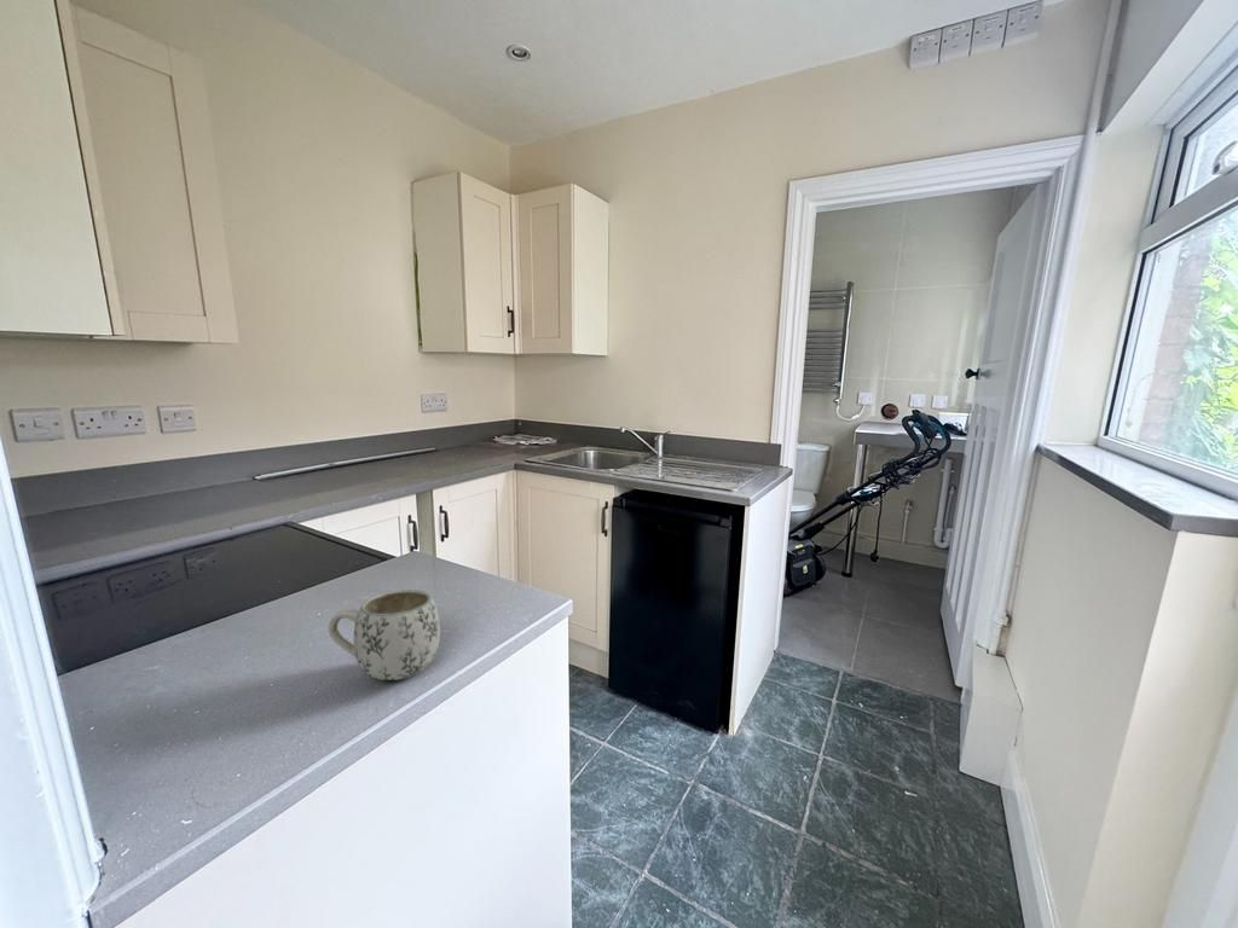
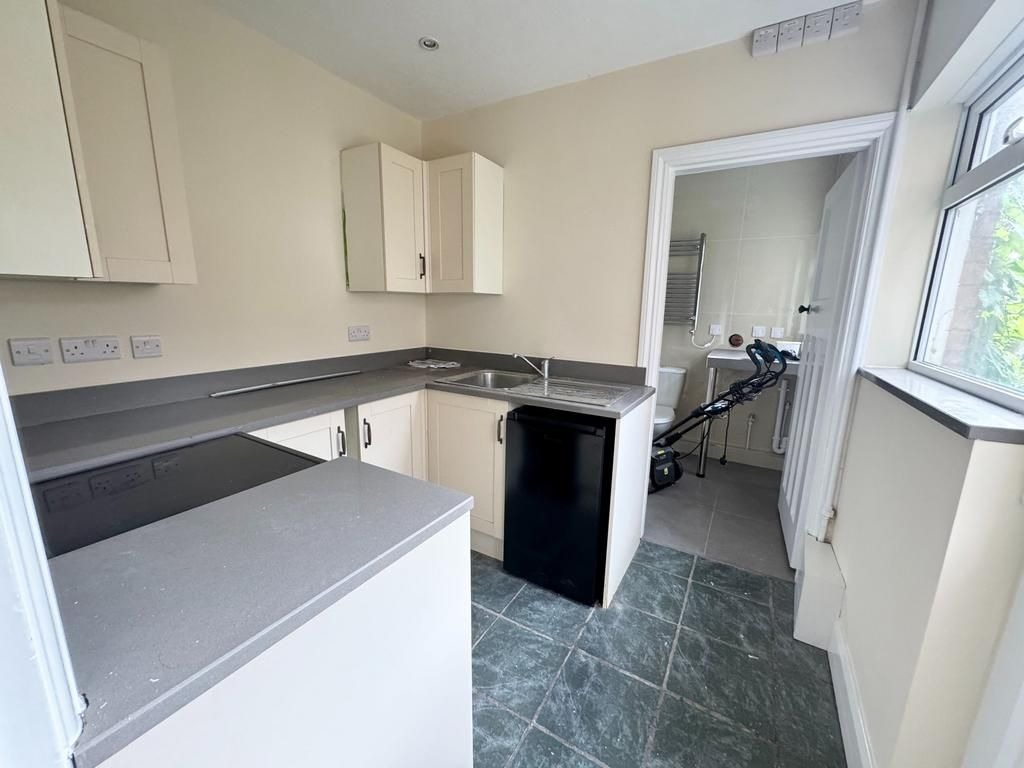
- mug (384, 636)
